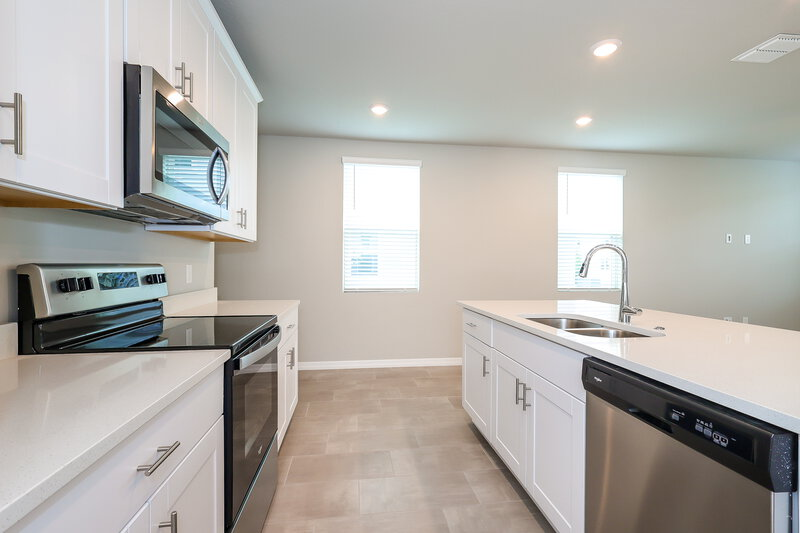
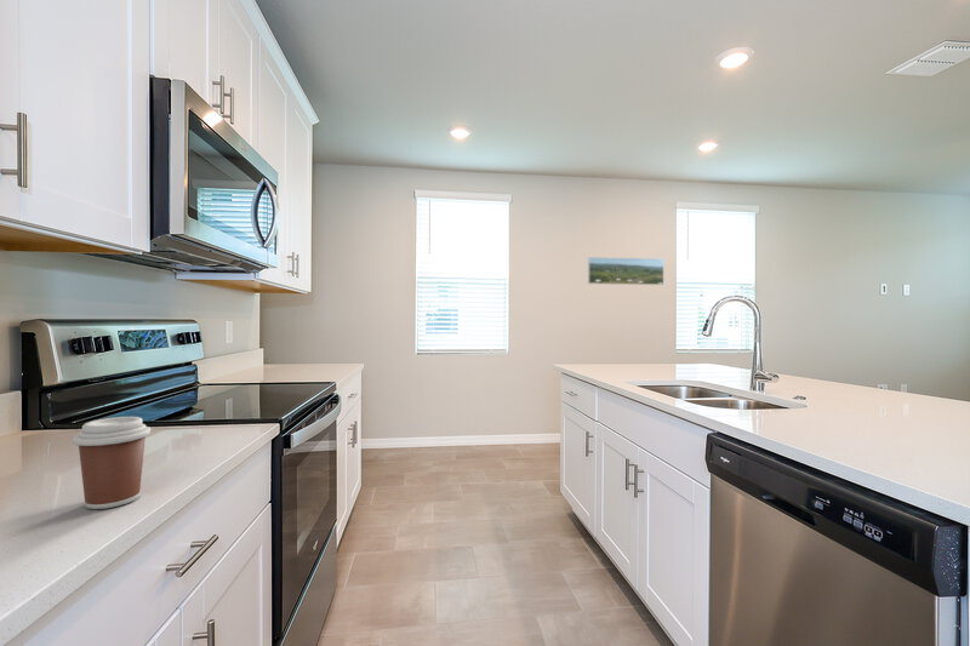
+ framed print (626, 270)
+ coffee cup (113, 461)
